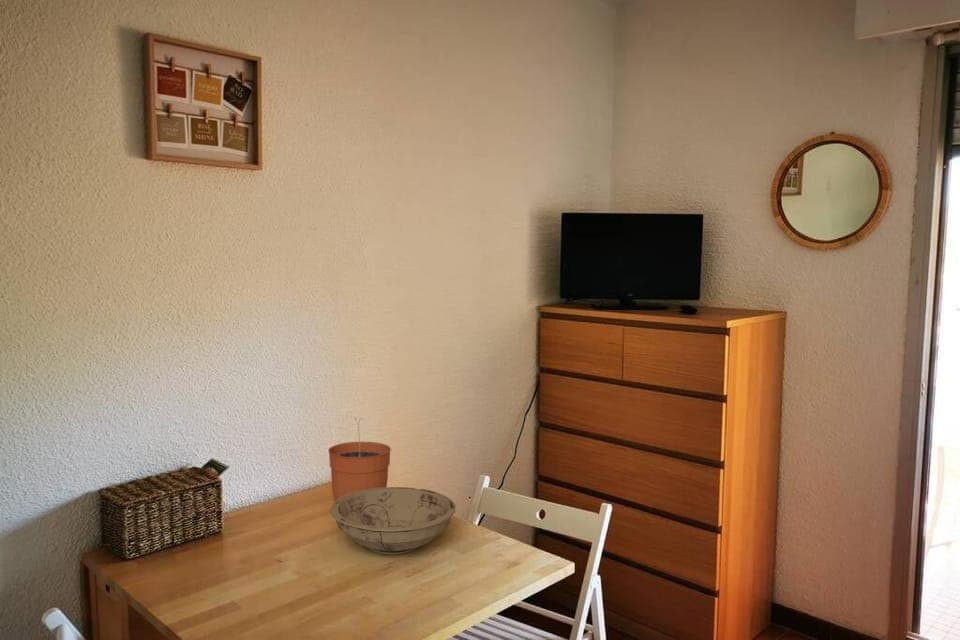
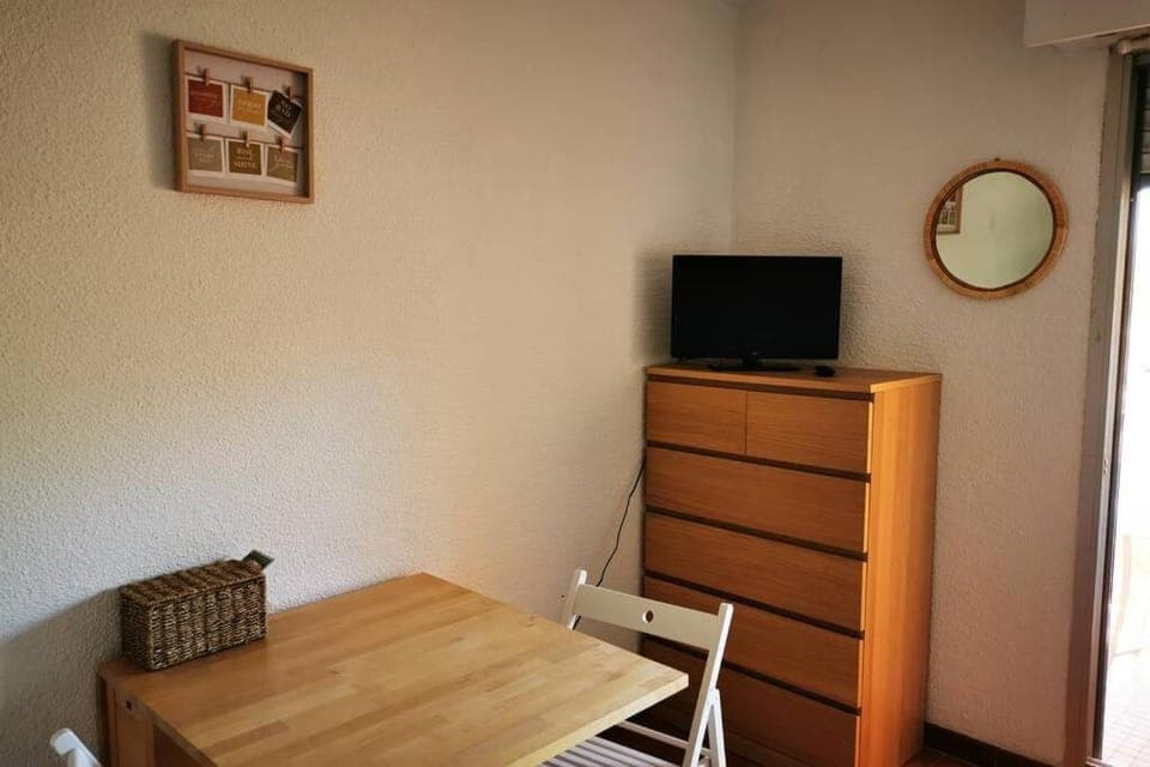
- plant pot (359, 463)
- bowl (393, 525)
